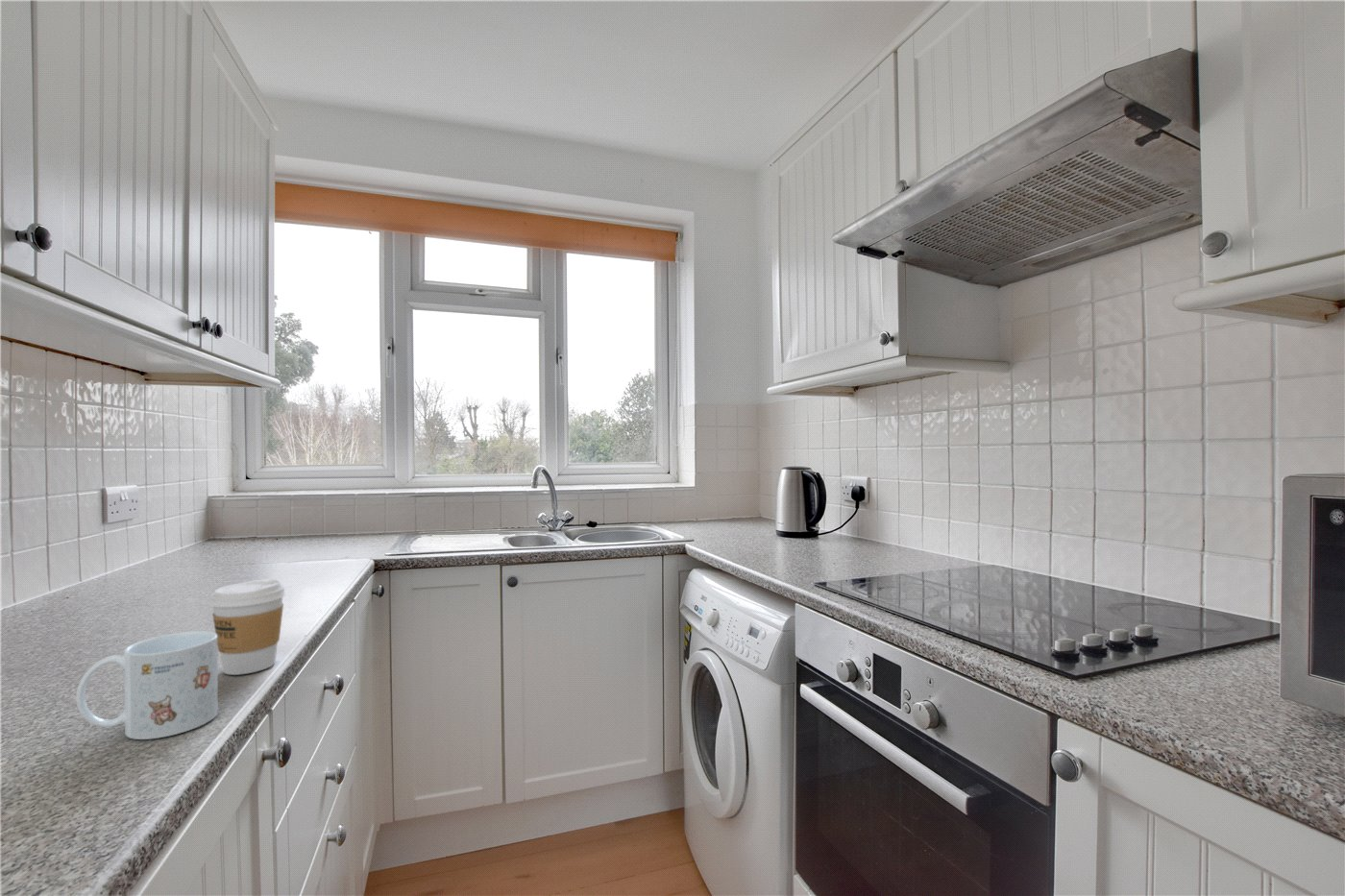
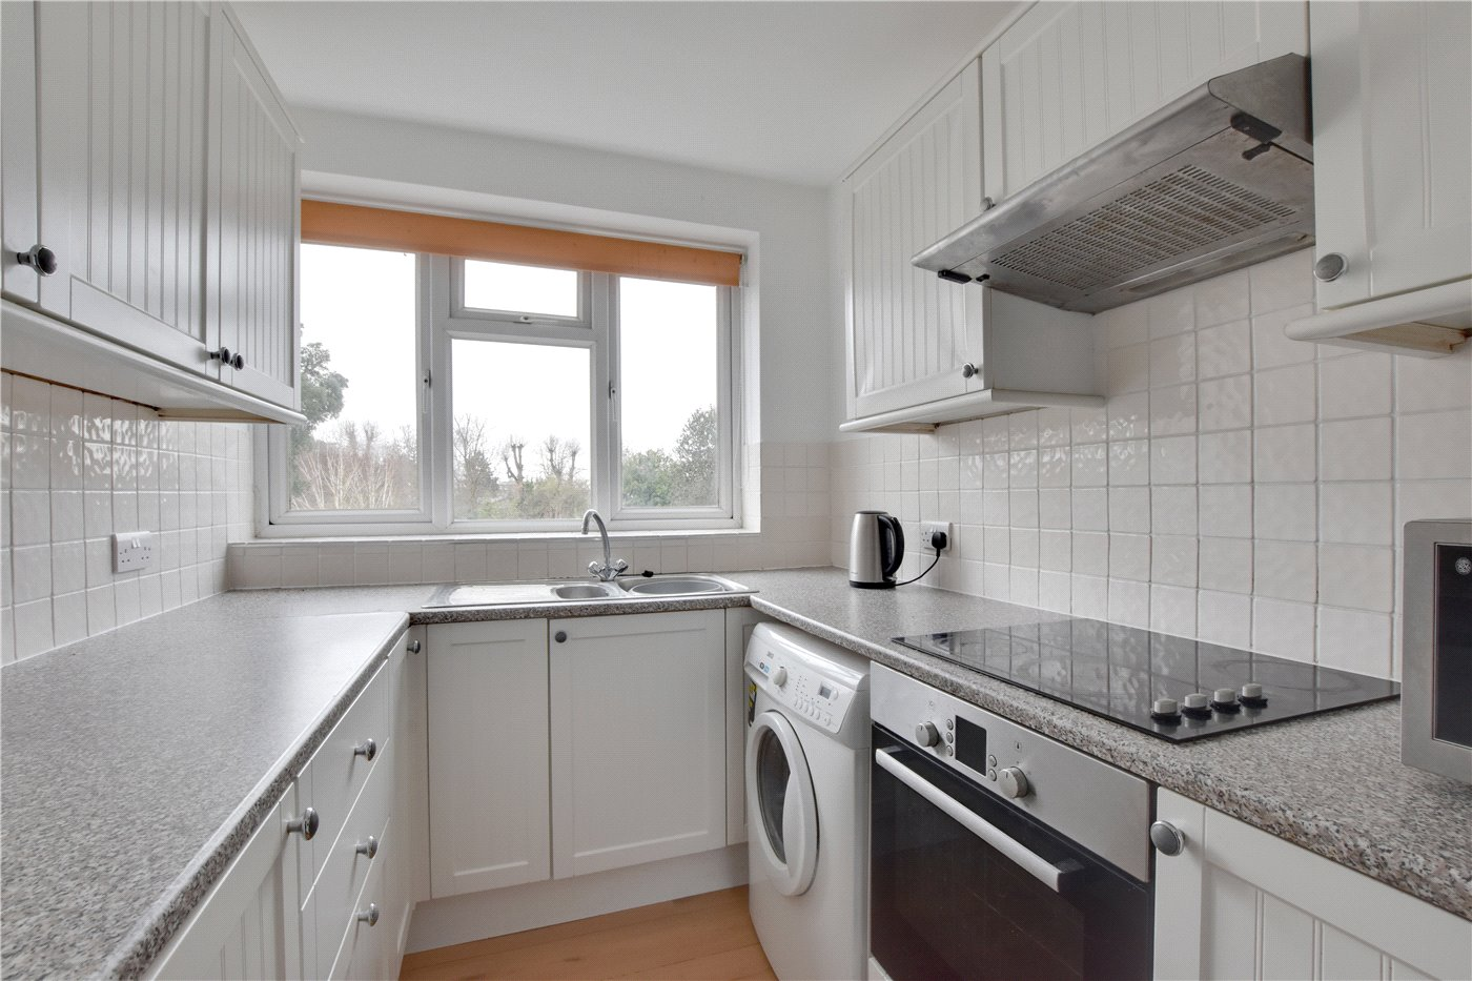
- coffee cup (249, 624)
- mug (150, 686)
